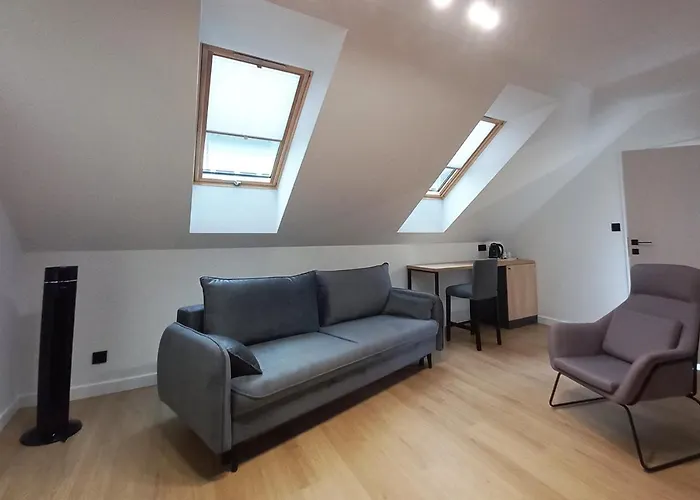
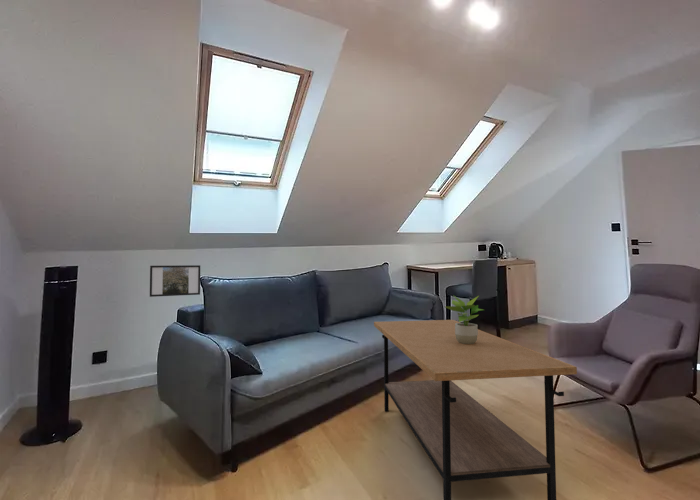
+ coffee table (447, 394)
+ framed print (175, 280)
+ potted plant (462, 318)
